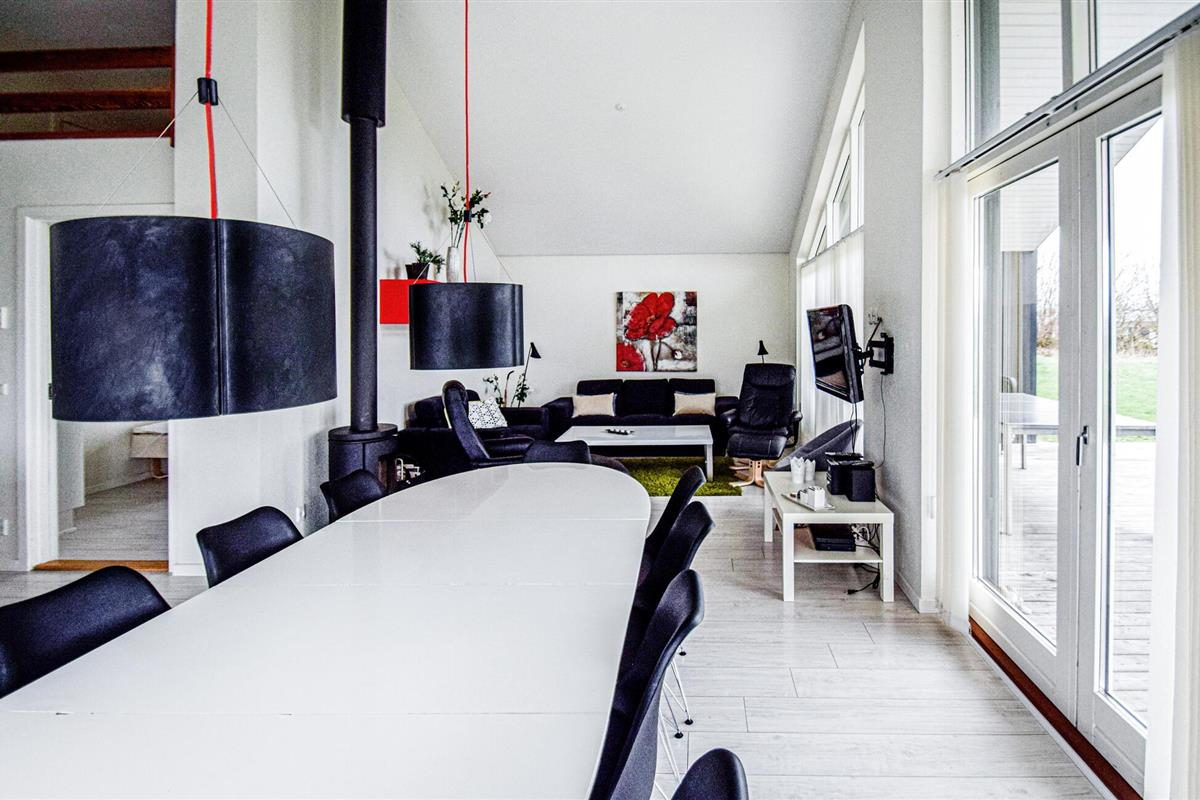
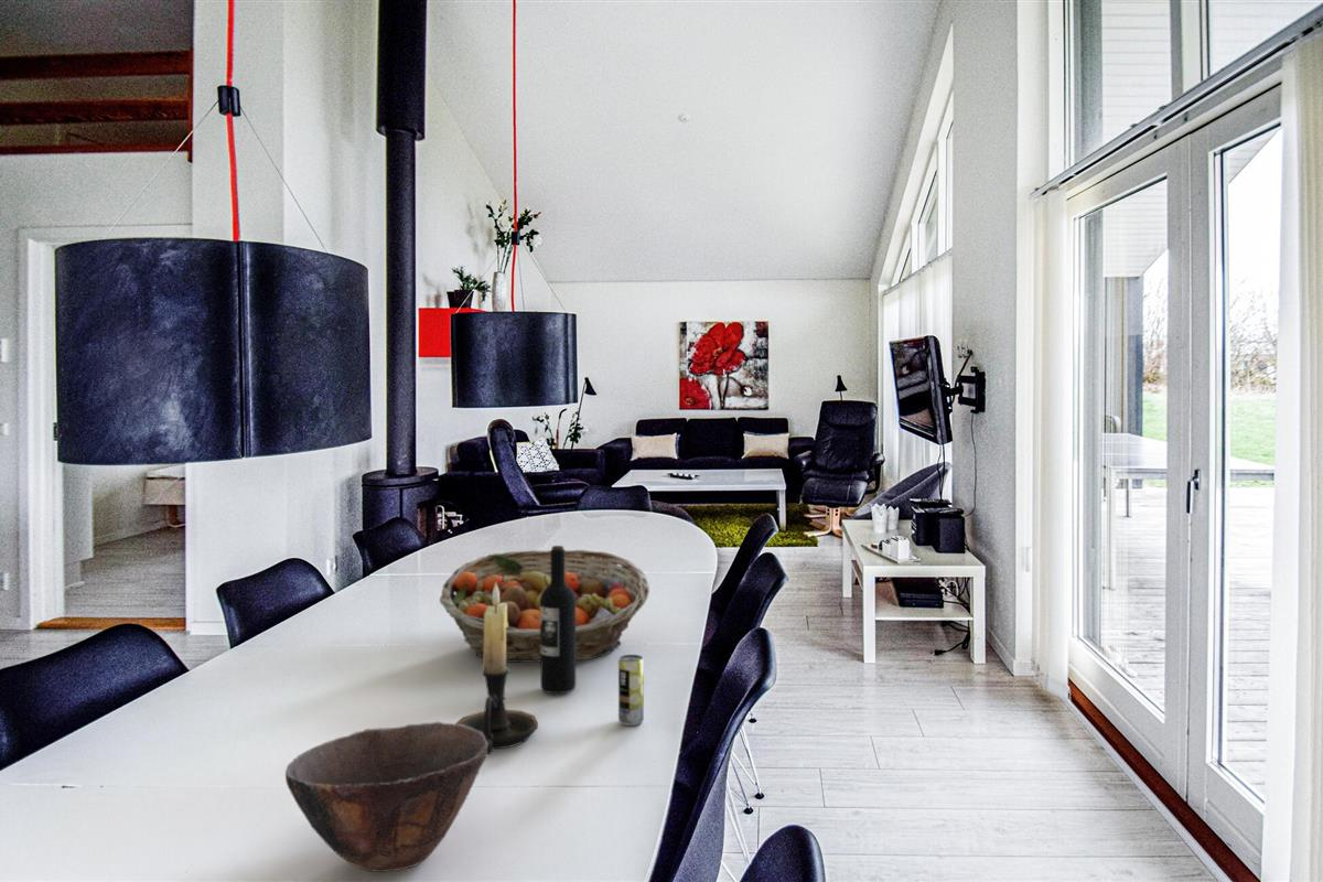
+ fruit basket (539, 602)
+ candle holder (494, 663)
+ bowl (390, 799)
+ beverage can (631, 689)
+ wine bottle (558, 617)
